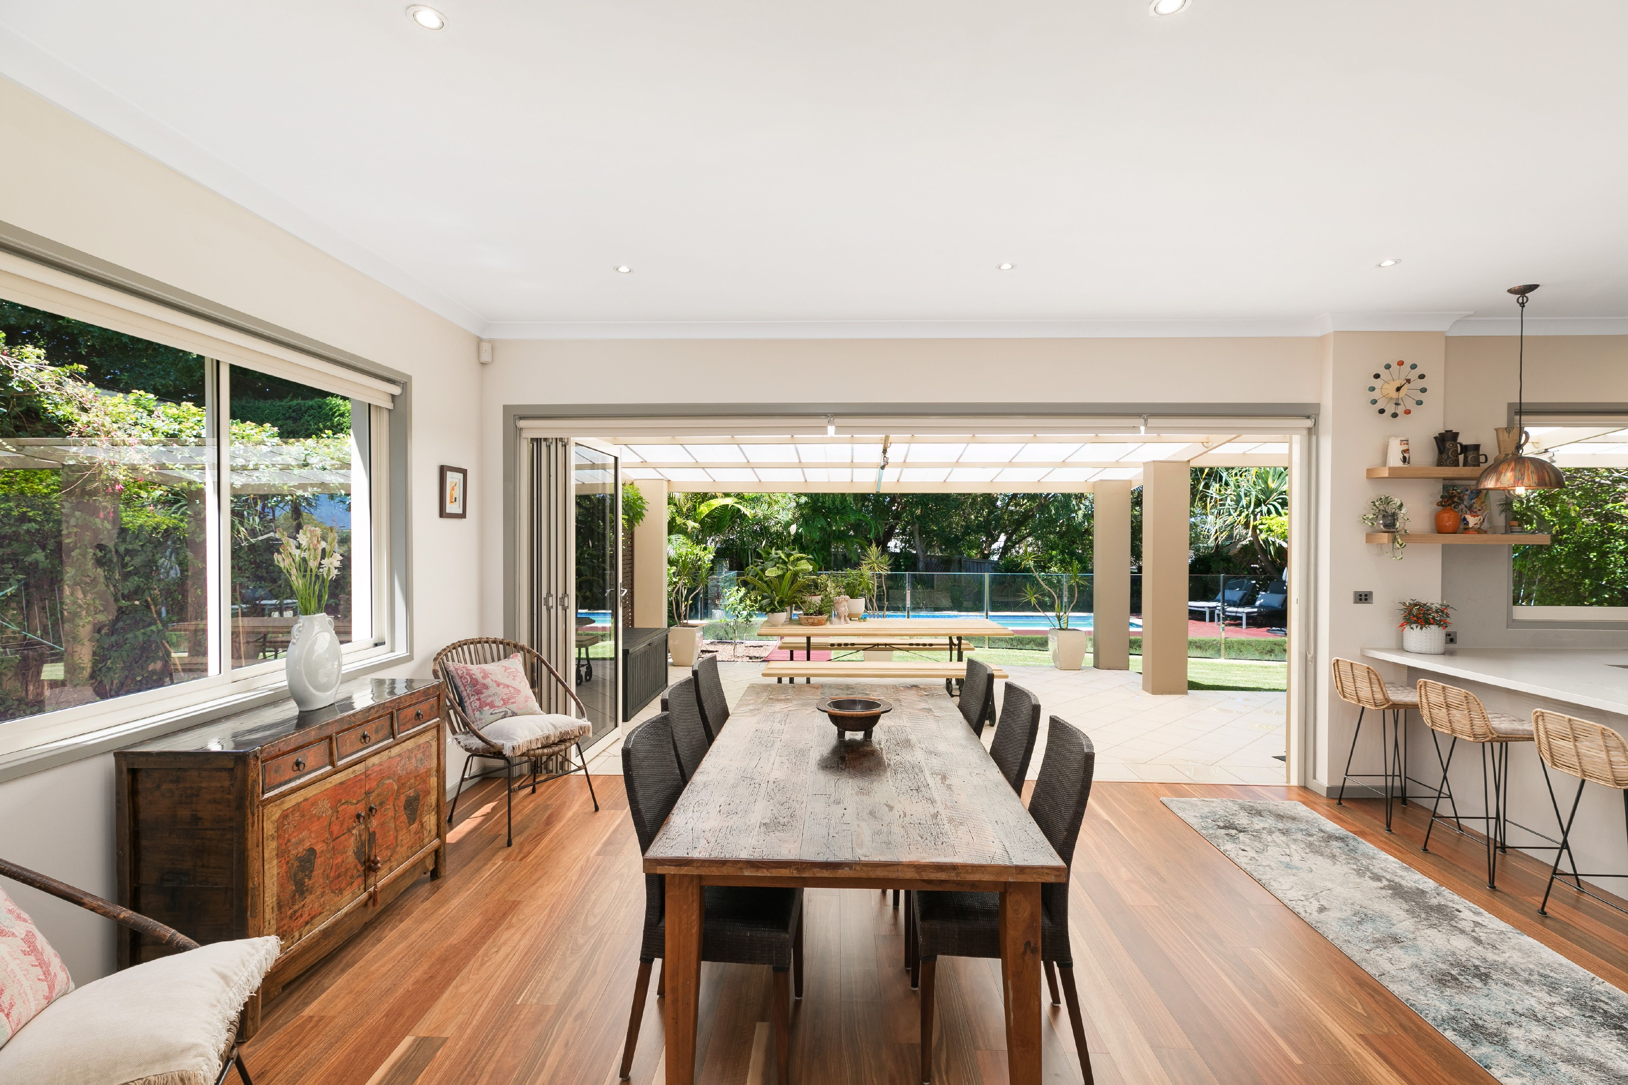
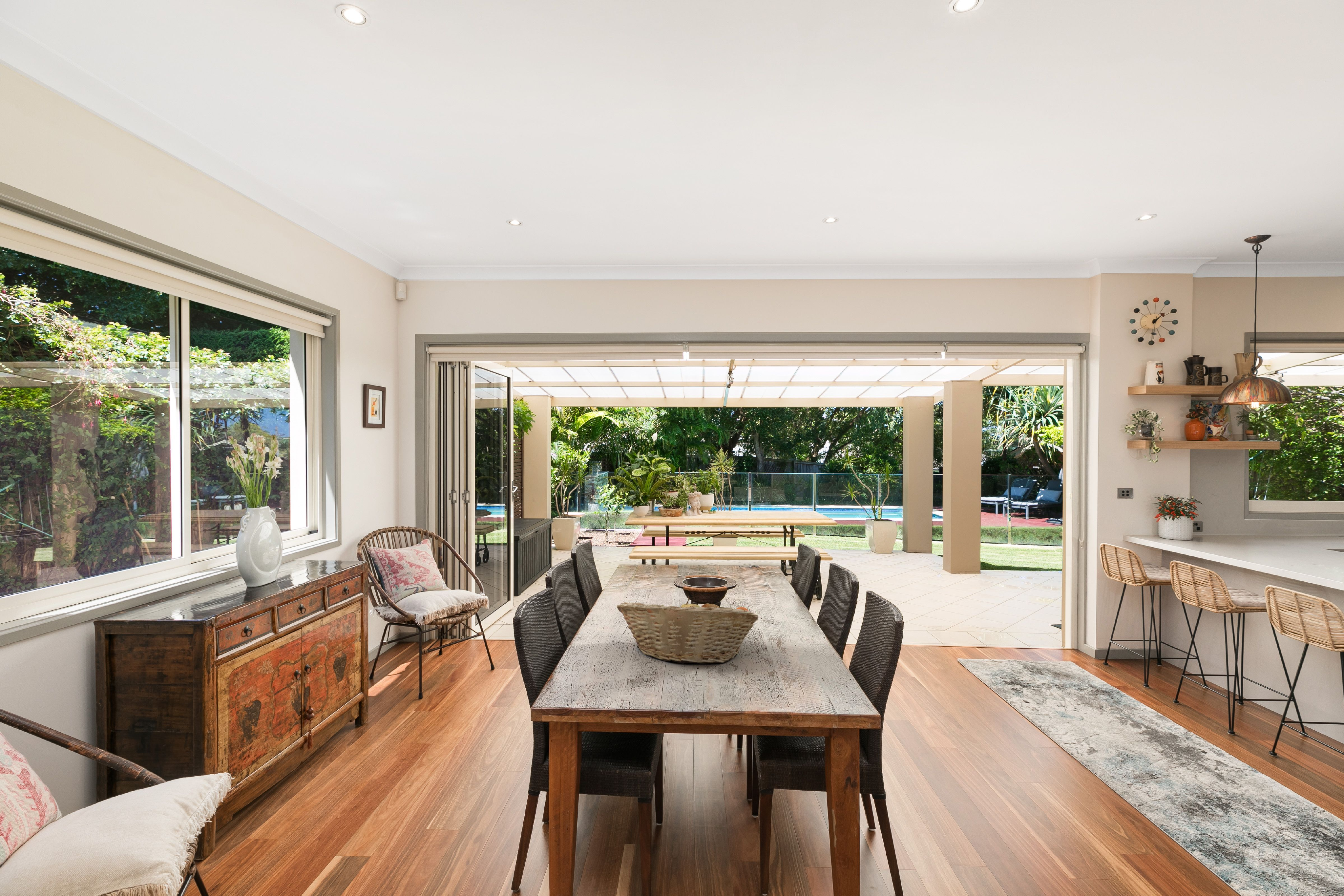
+ fruit basket (686, 623)
